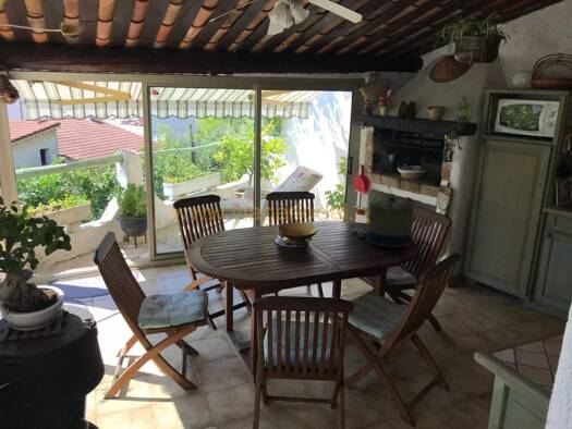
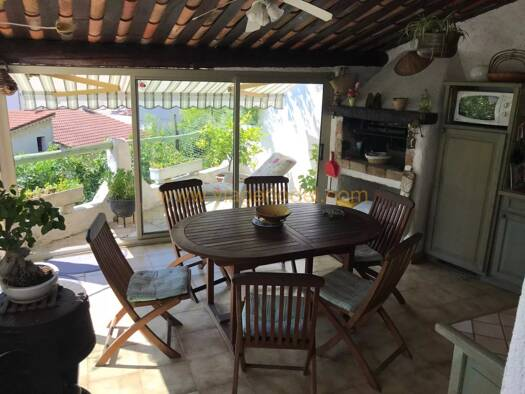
- water jug (390, 213)
